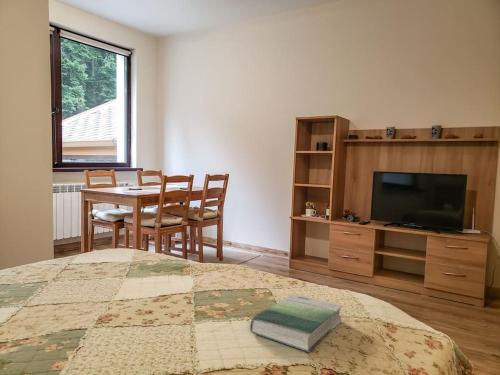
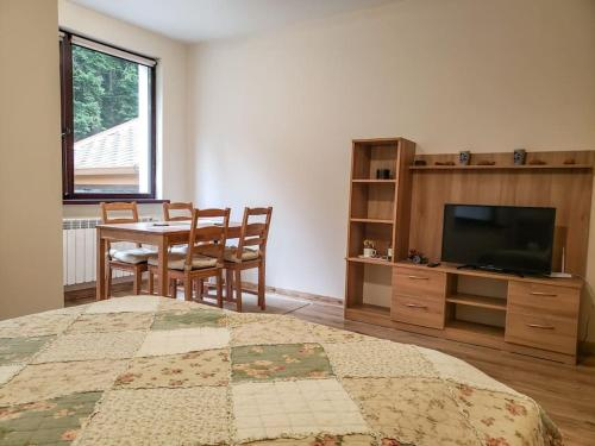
- book (298, 316)
